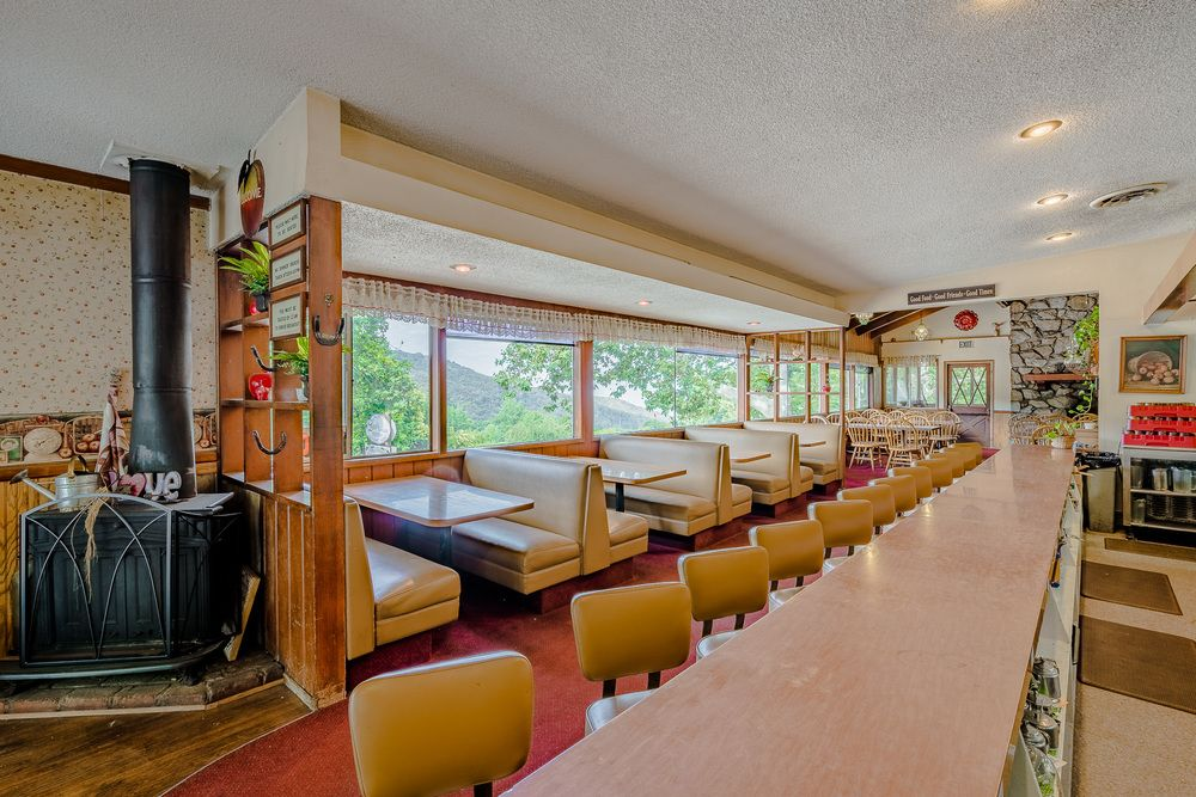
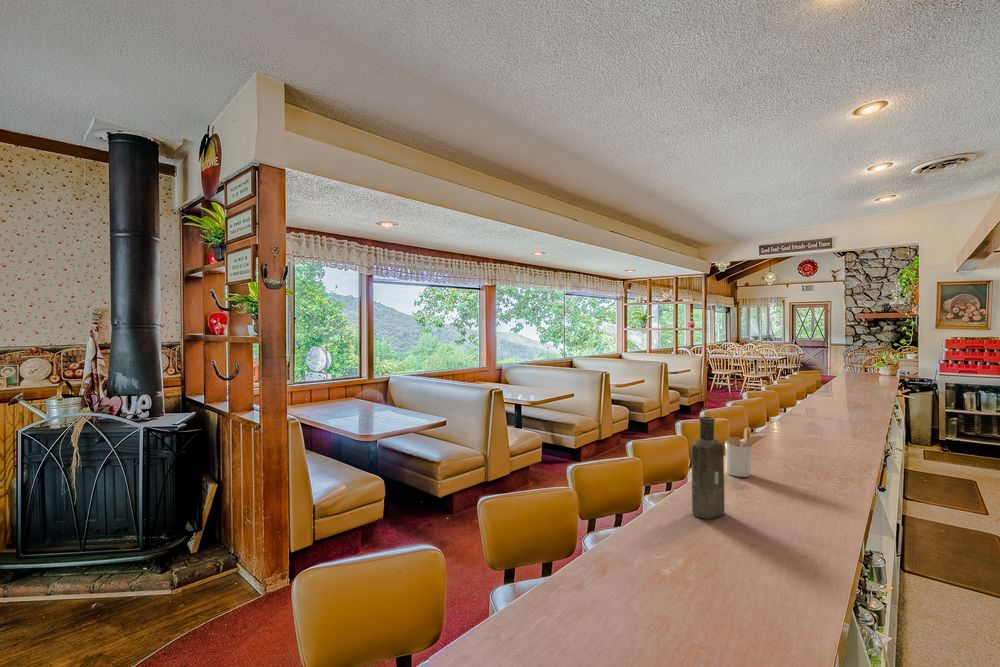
+ bottle (709, 464)
+ utensil holder (744, 452)
